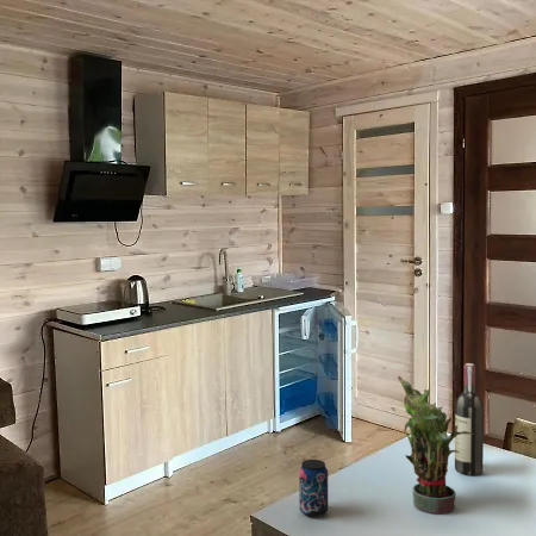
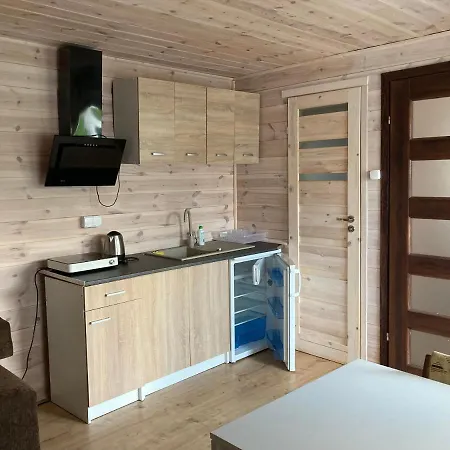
- wine bottle (468, 417)
- beverage can (313, 487)
- potted plant (426, 441)
